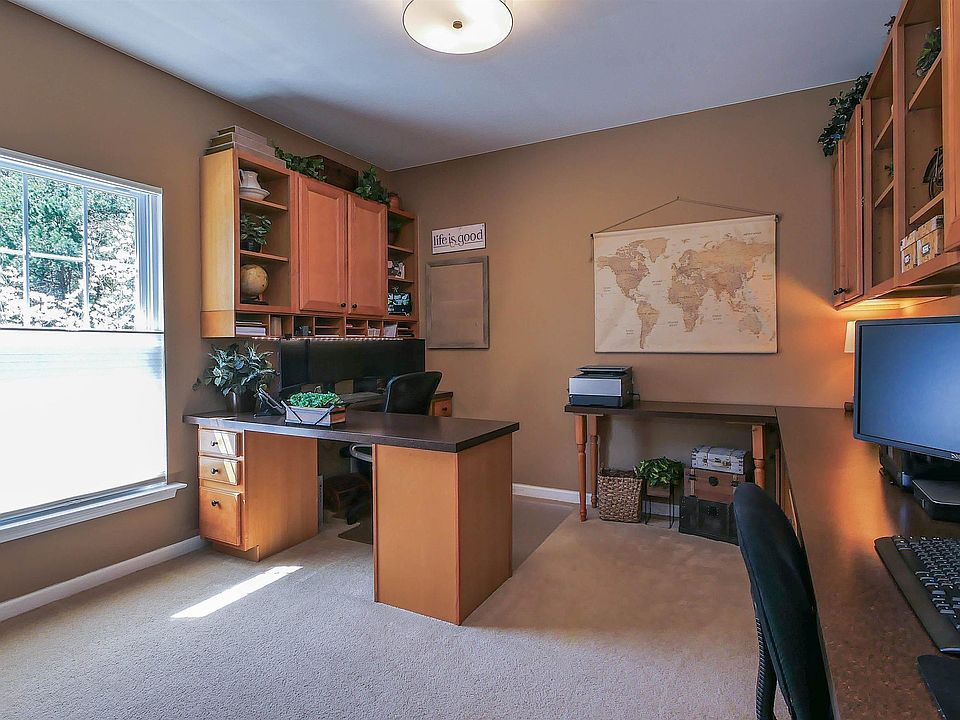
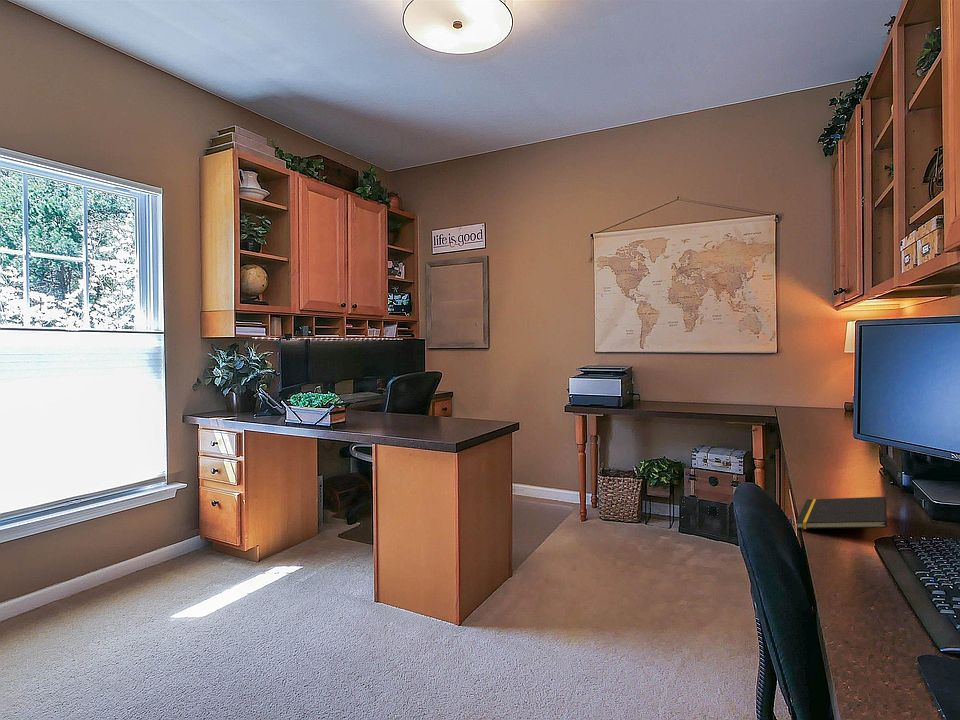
+ notepad (842, 512)
